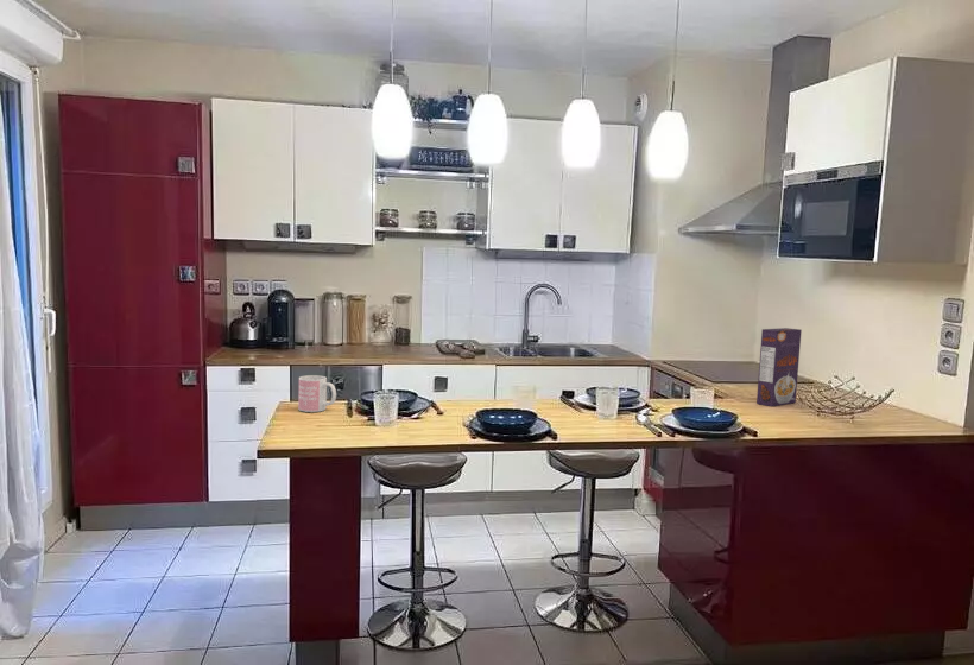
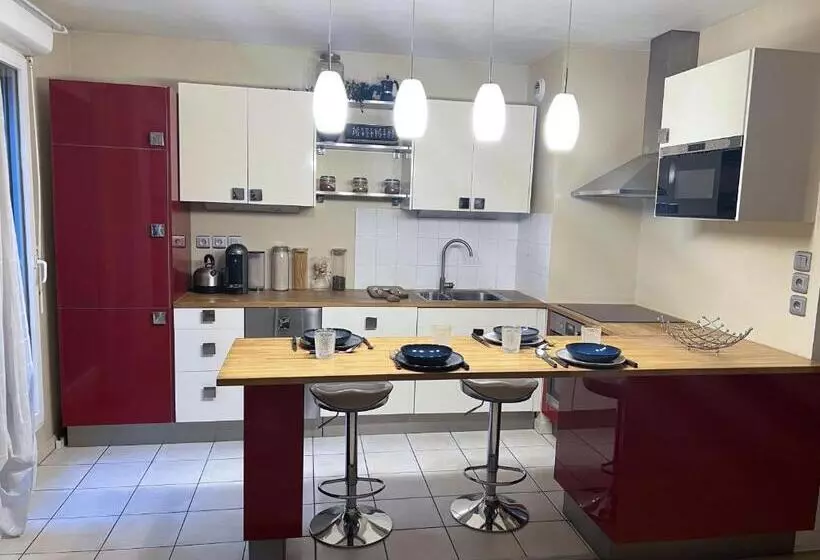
- mug (316, 393)
- cereal box (778, 366)
